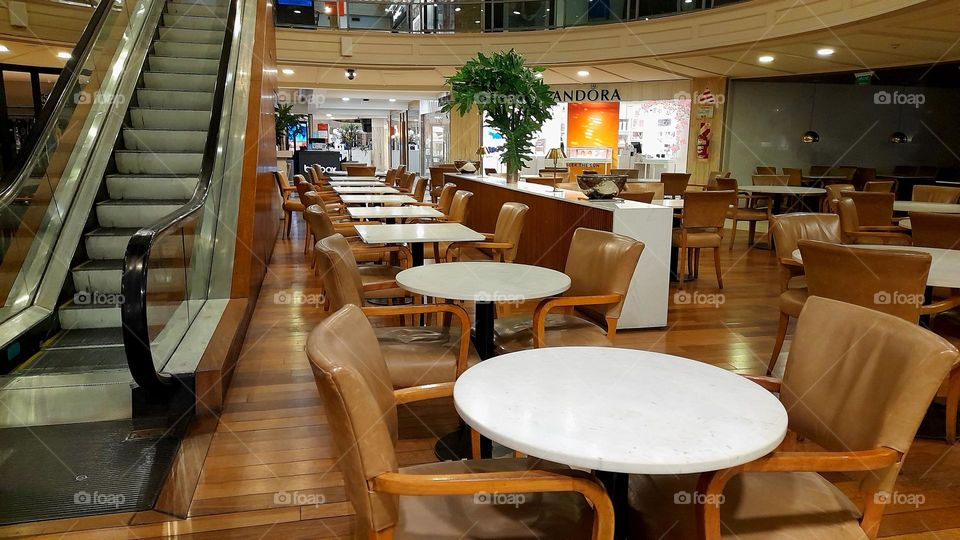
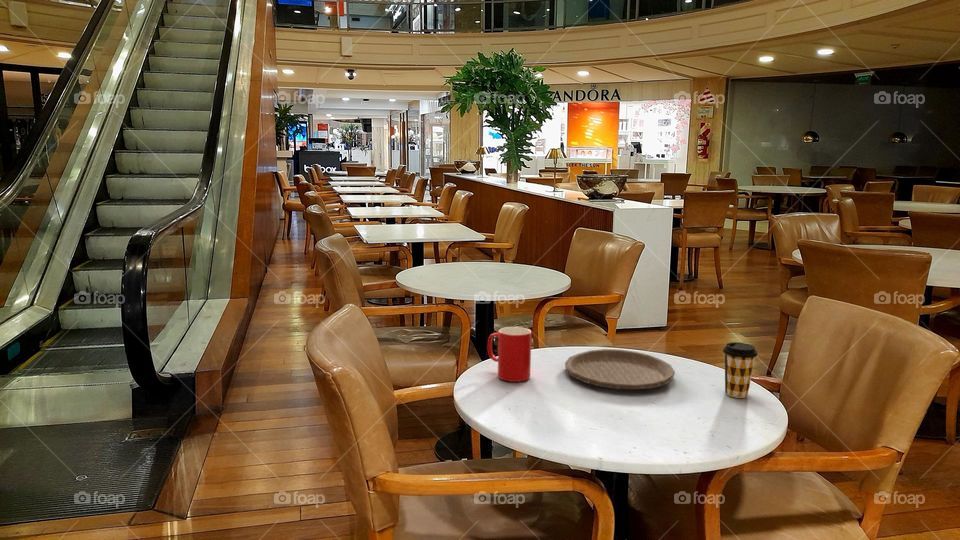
+ coffee cup (738, 370)
+ cup (509, 352)
+ plate (618, 369)
